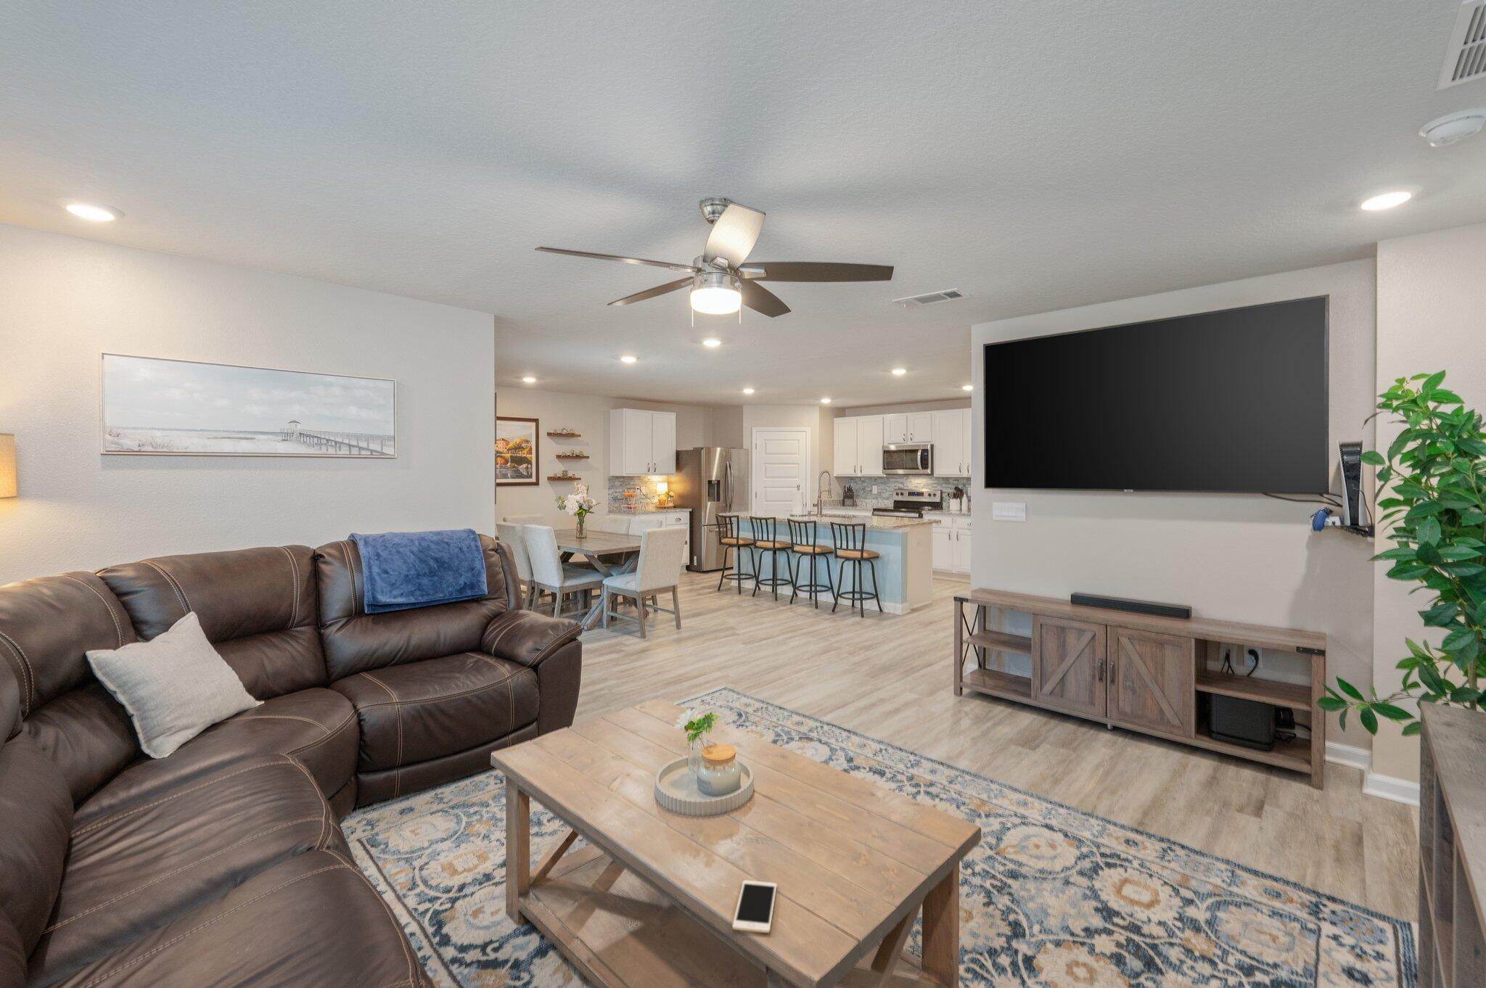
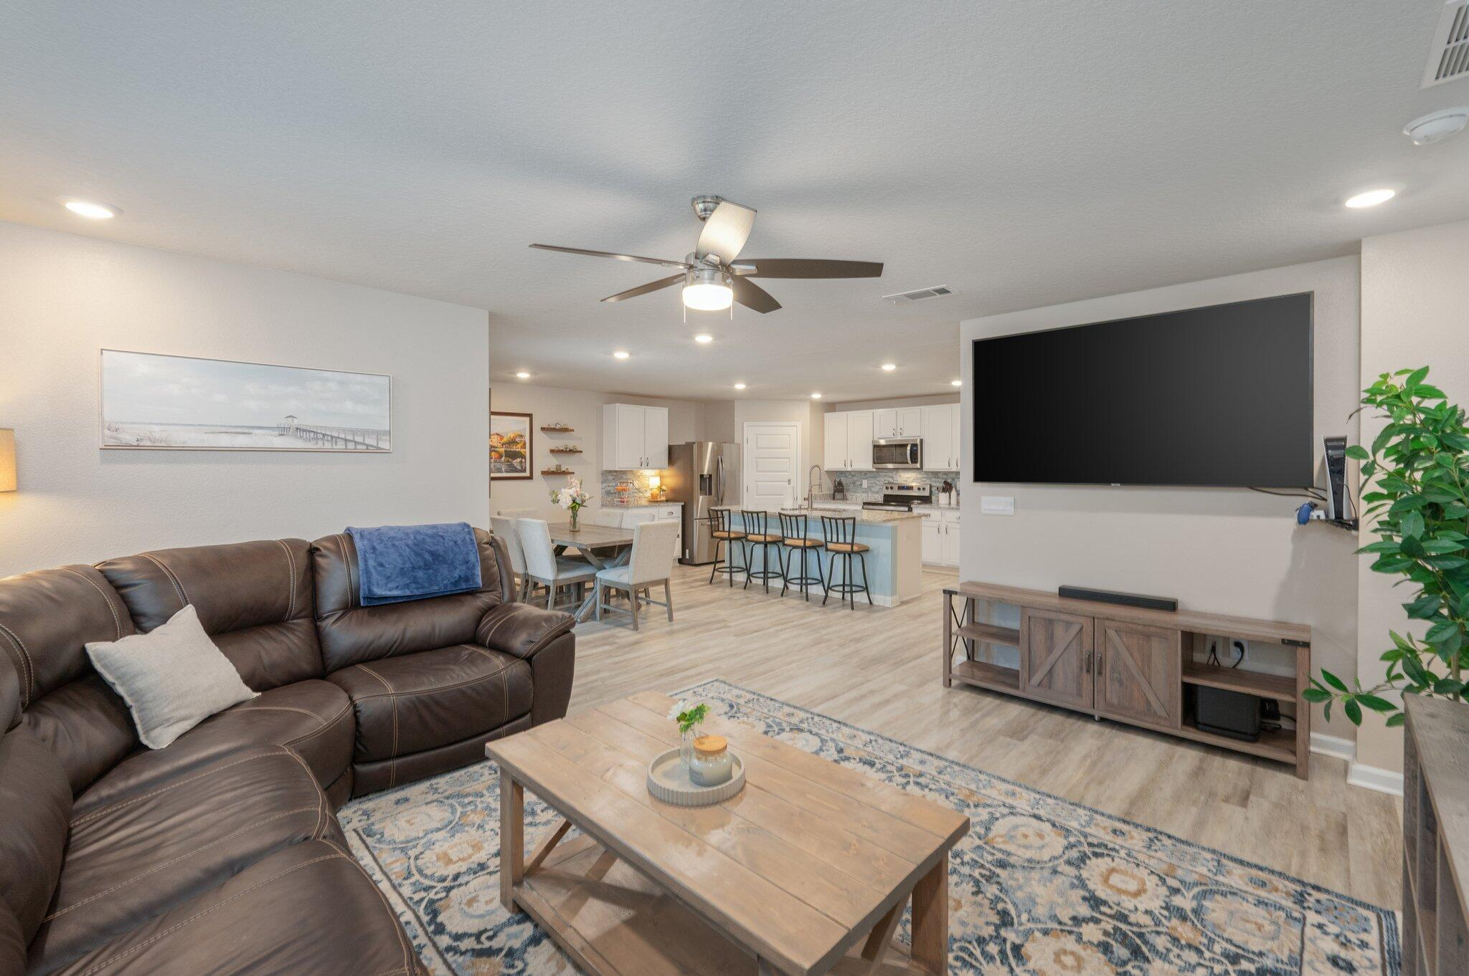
- cell phone (755, 904)
